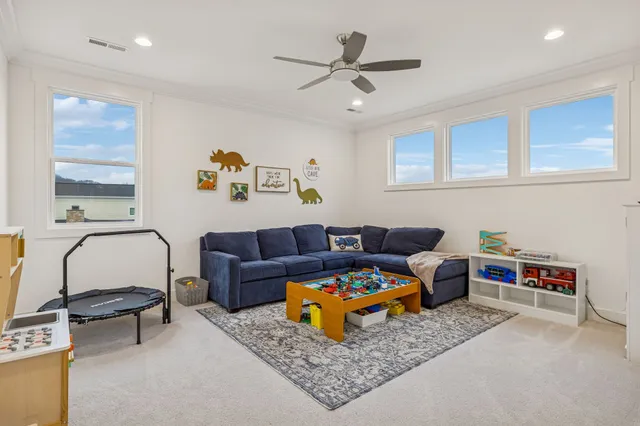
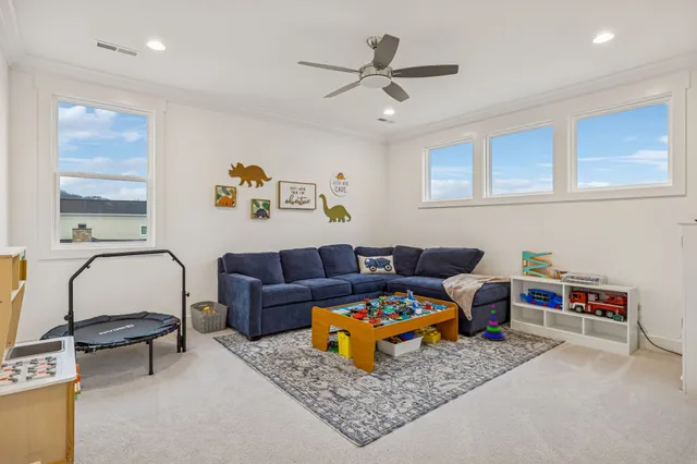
+ stacking toy (493, 321)
